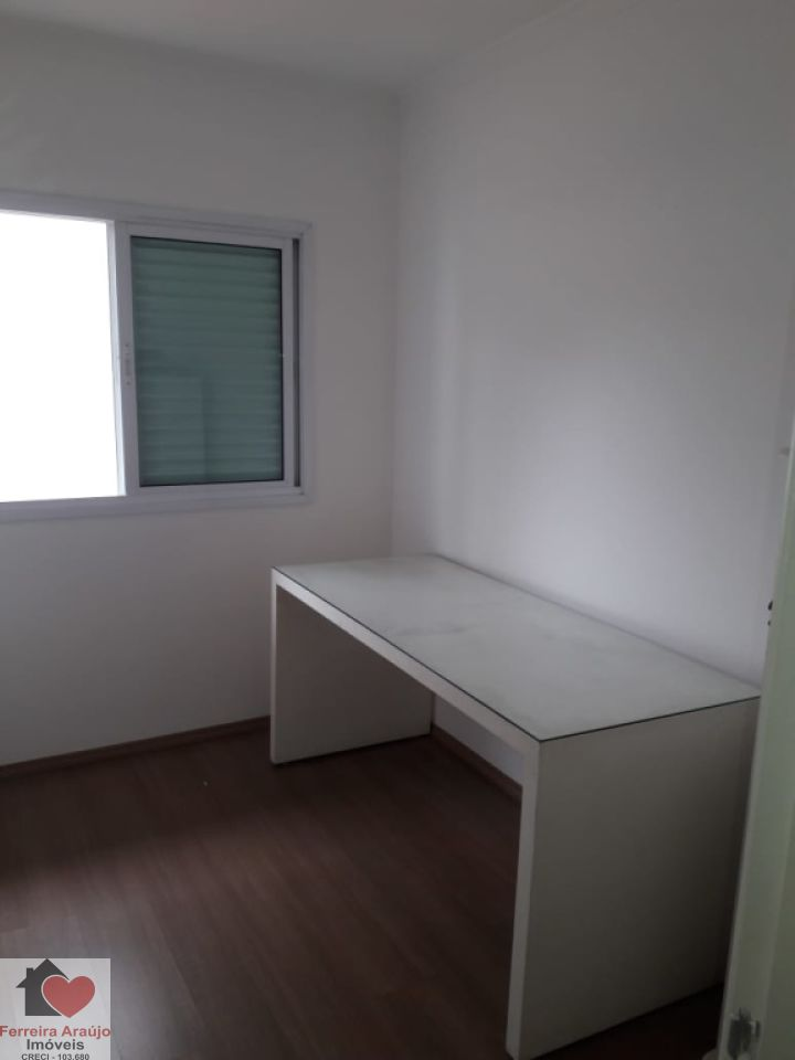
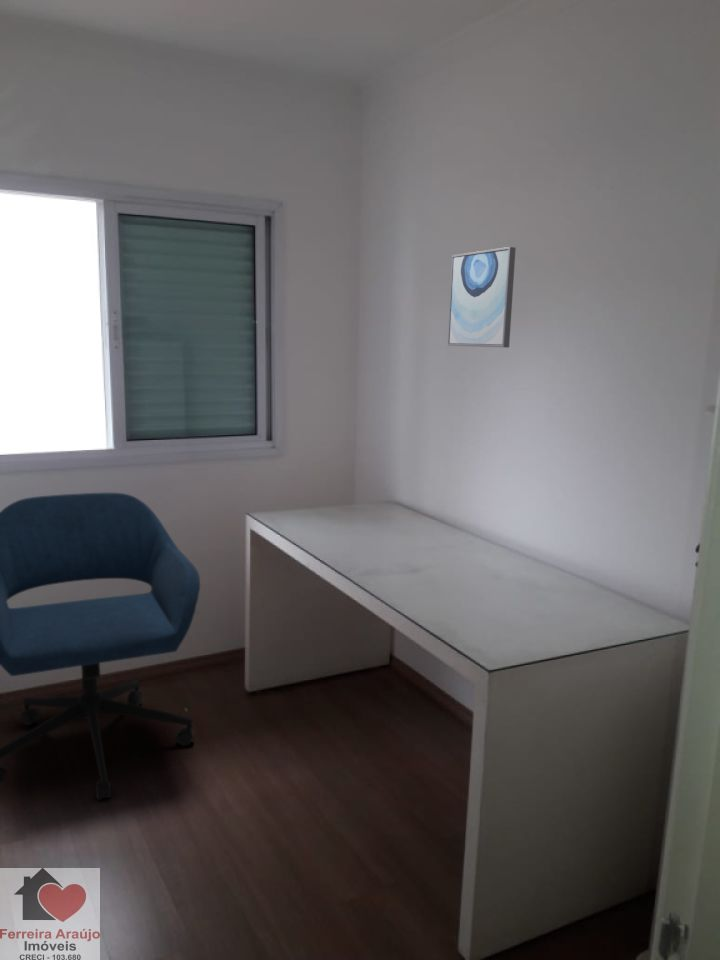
+ office chair (87, 632)
+ wall art (479, 299)
